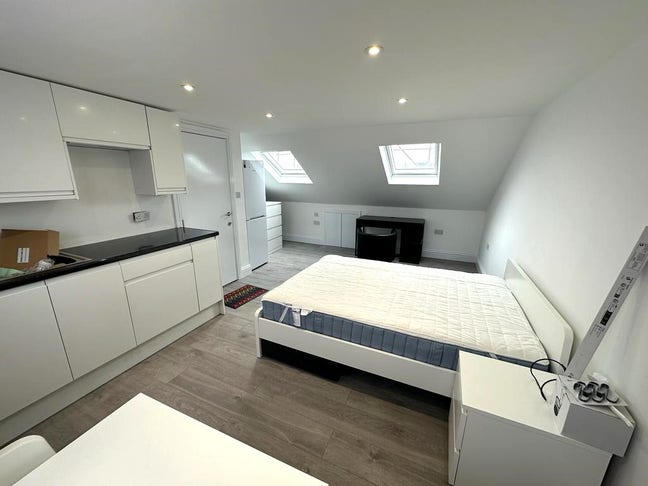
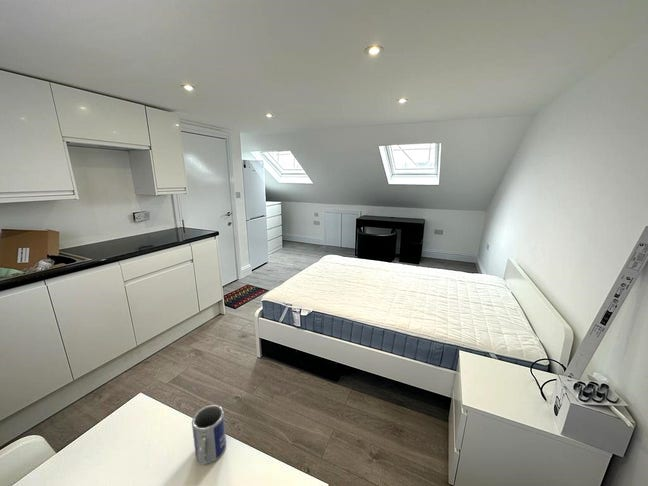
+ mug (207, 440)
